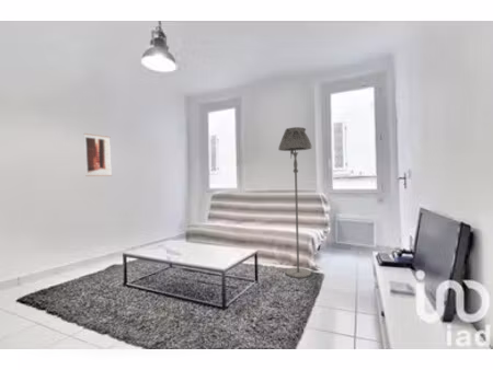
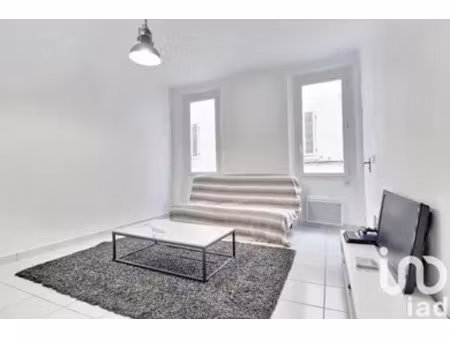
- floor lamp (296, 201)
- wall art (98, 155)
